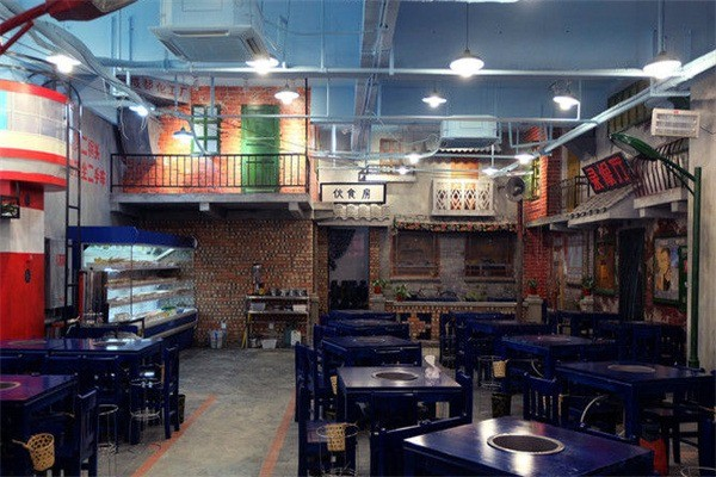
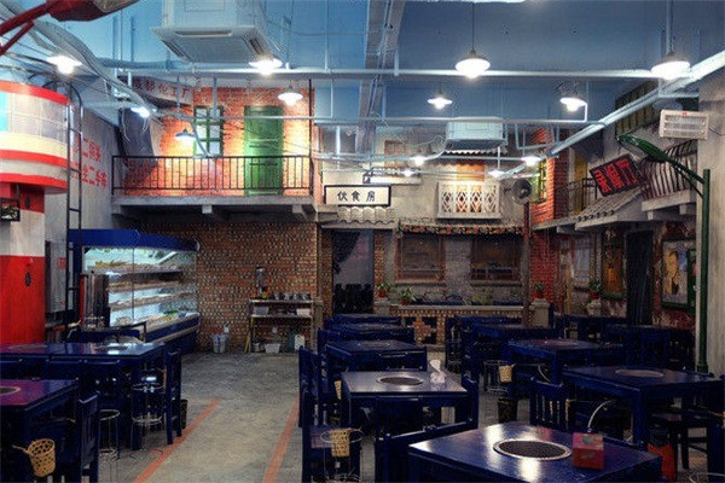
+ tissue box (587, 449)
